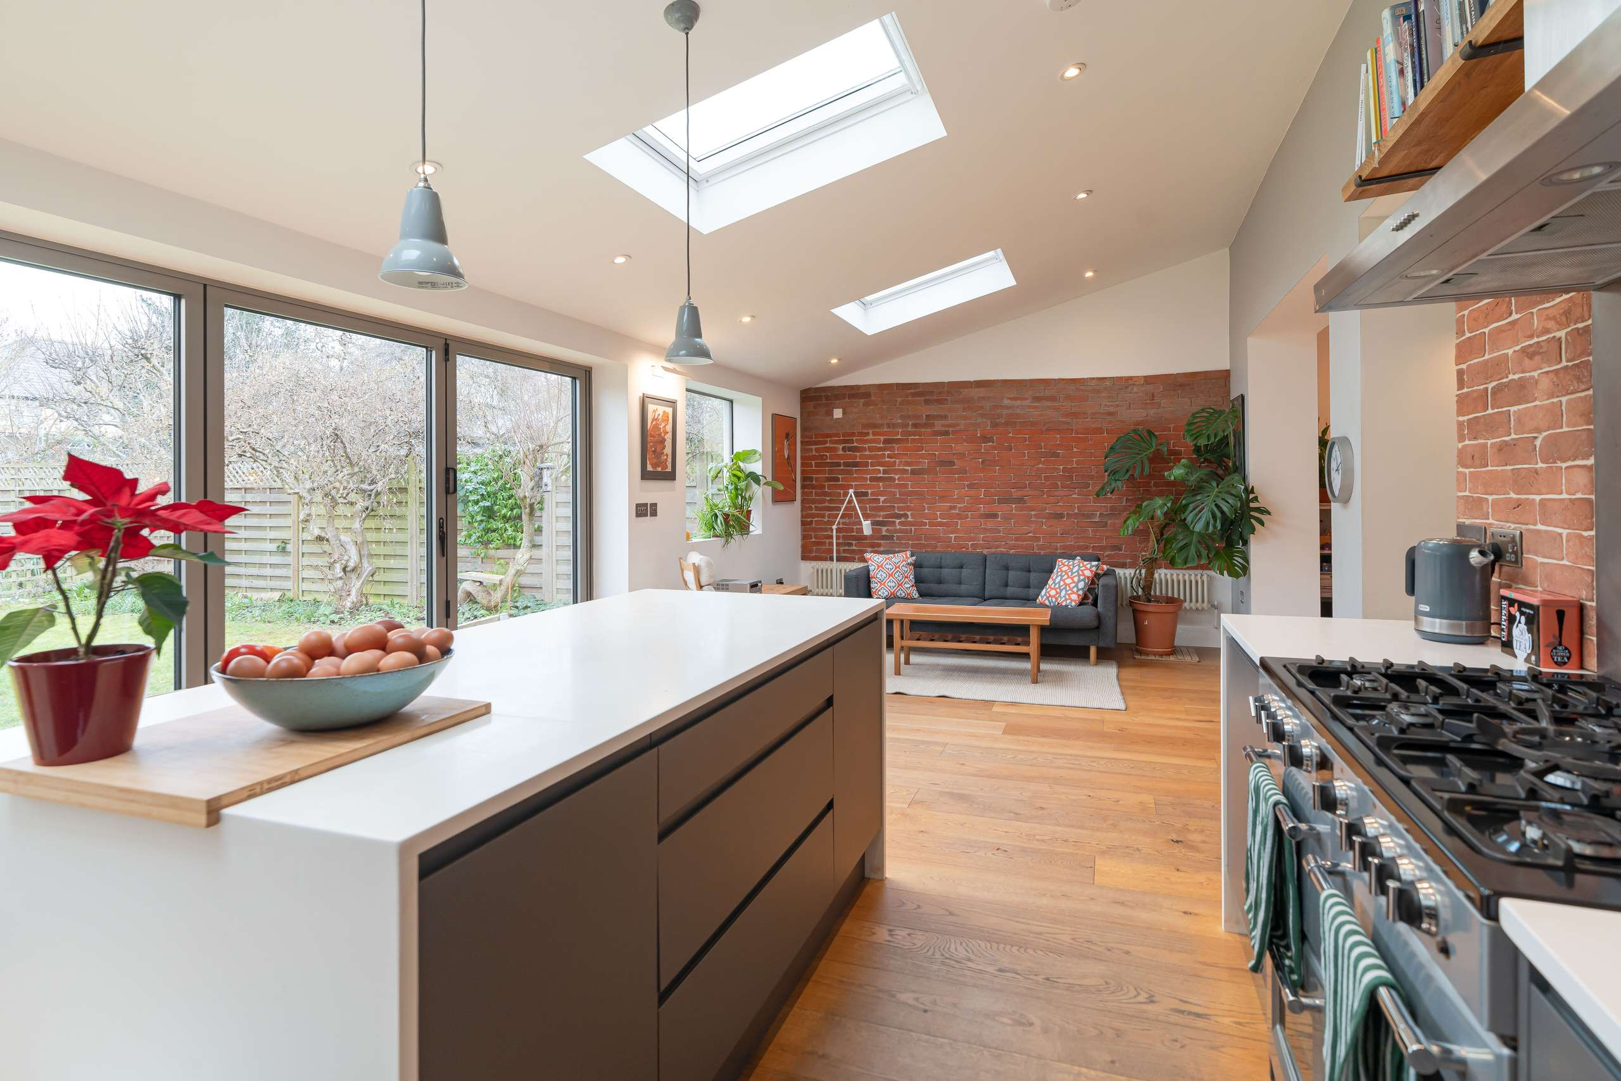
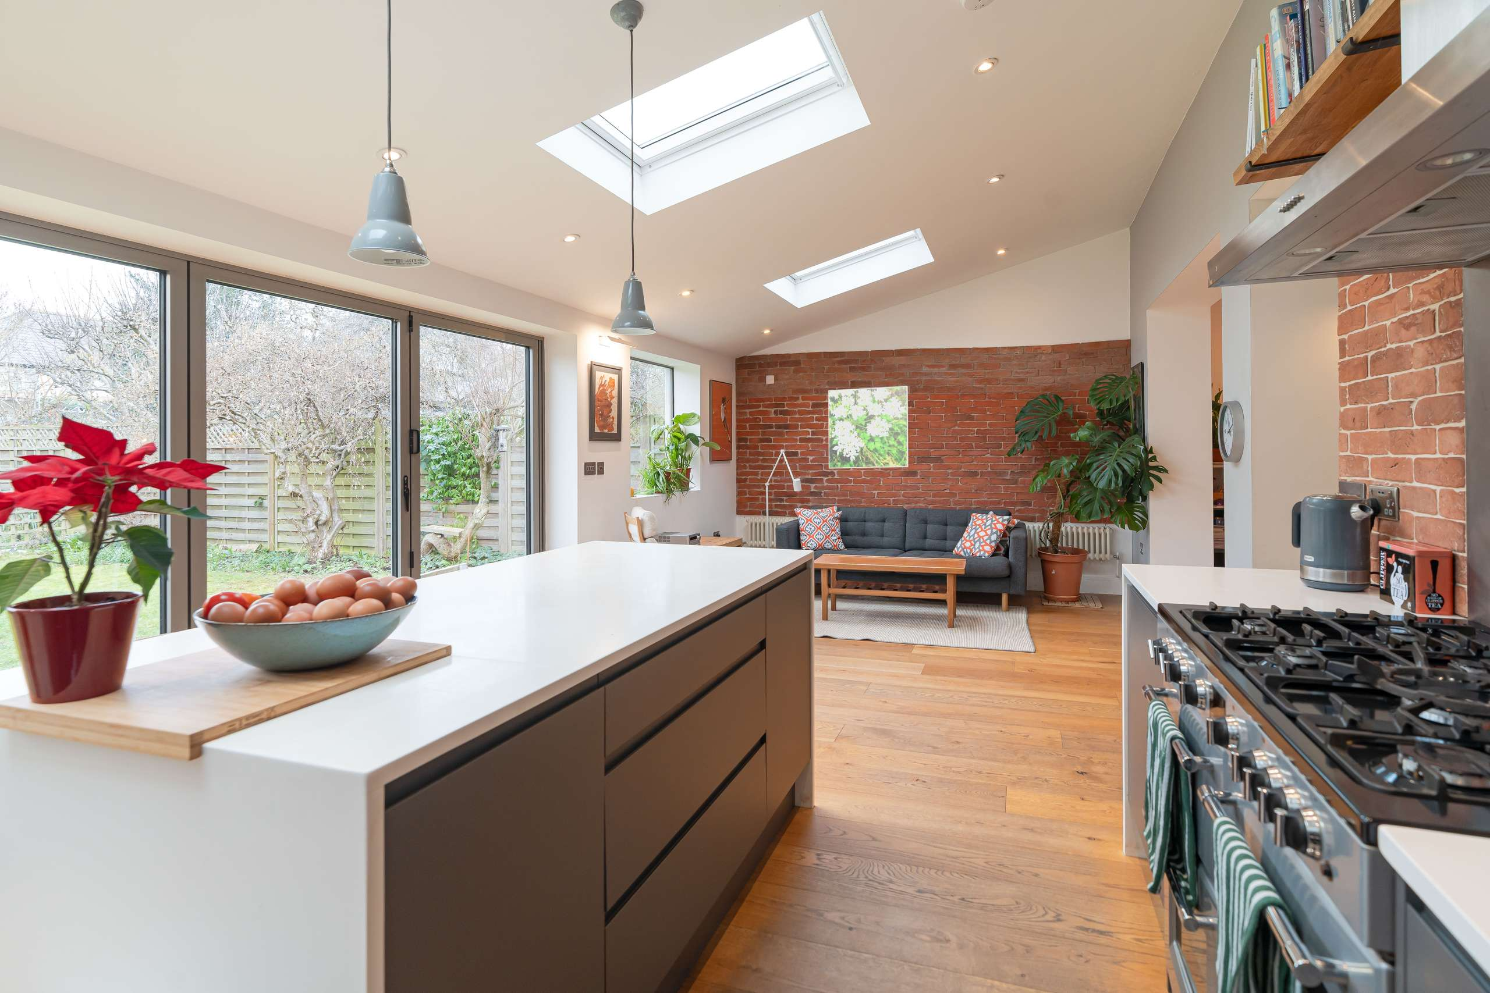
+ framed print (867, 428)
